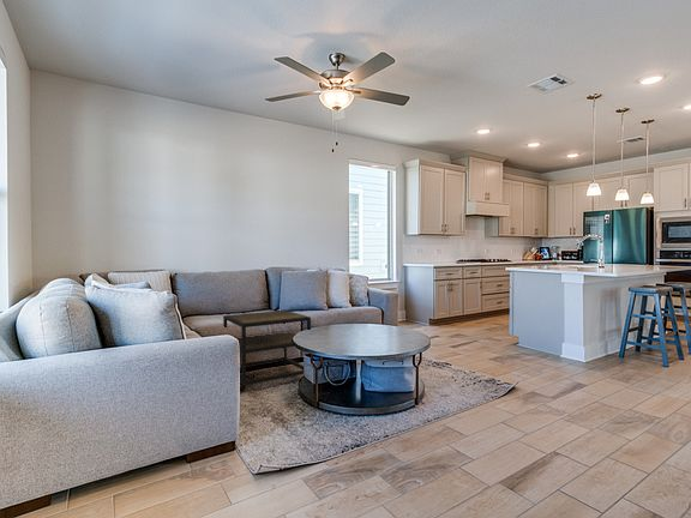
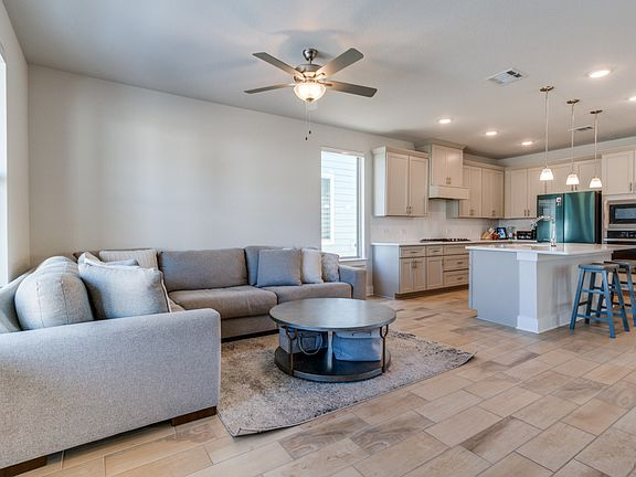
- side table (265, 347)
